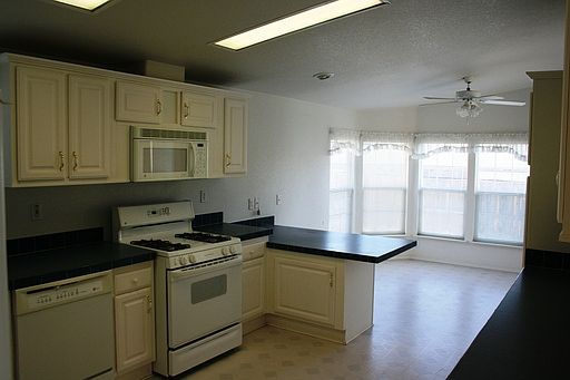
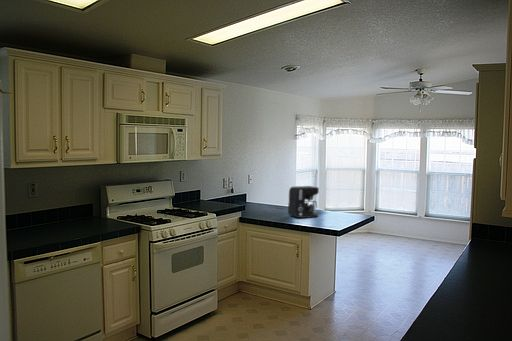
+ coffee maker (304, 201)
